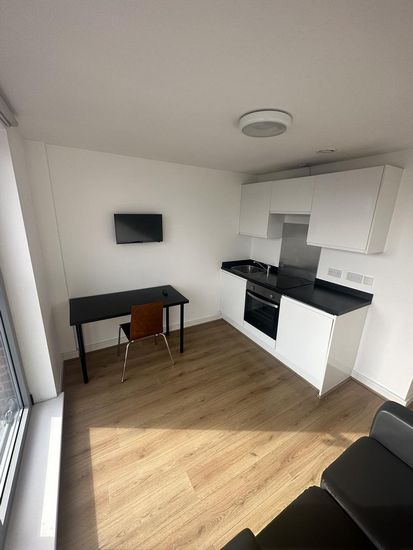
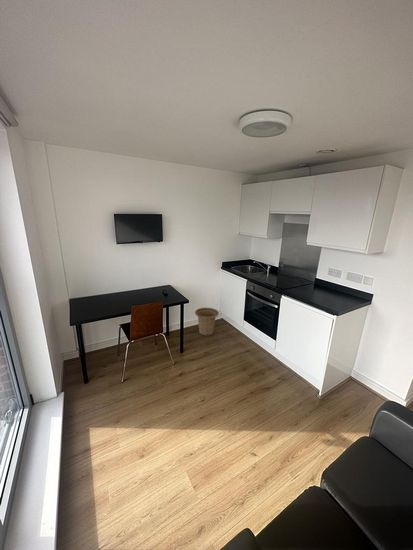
+ basket (206, 322)
